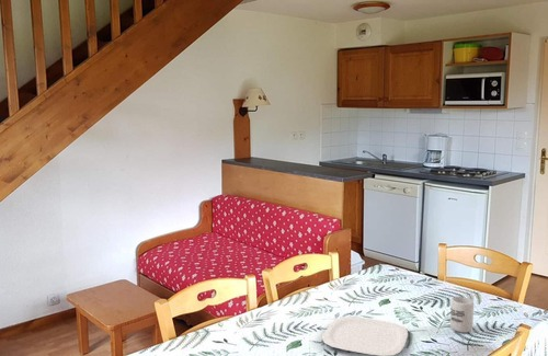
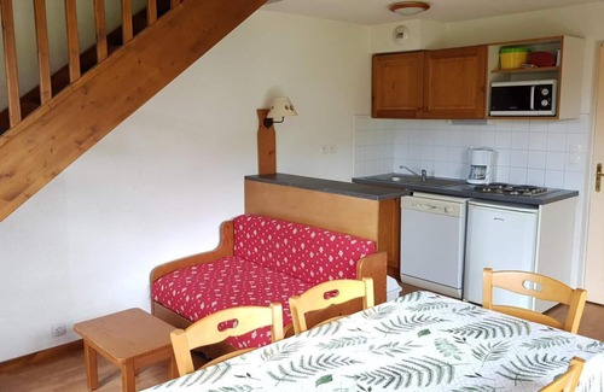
- cup (461, 314)
- plate (365, 336)
